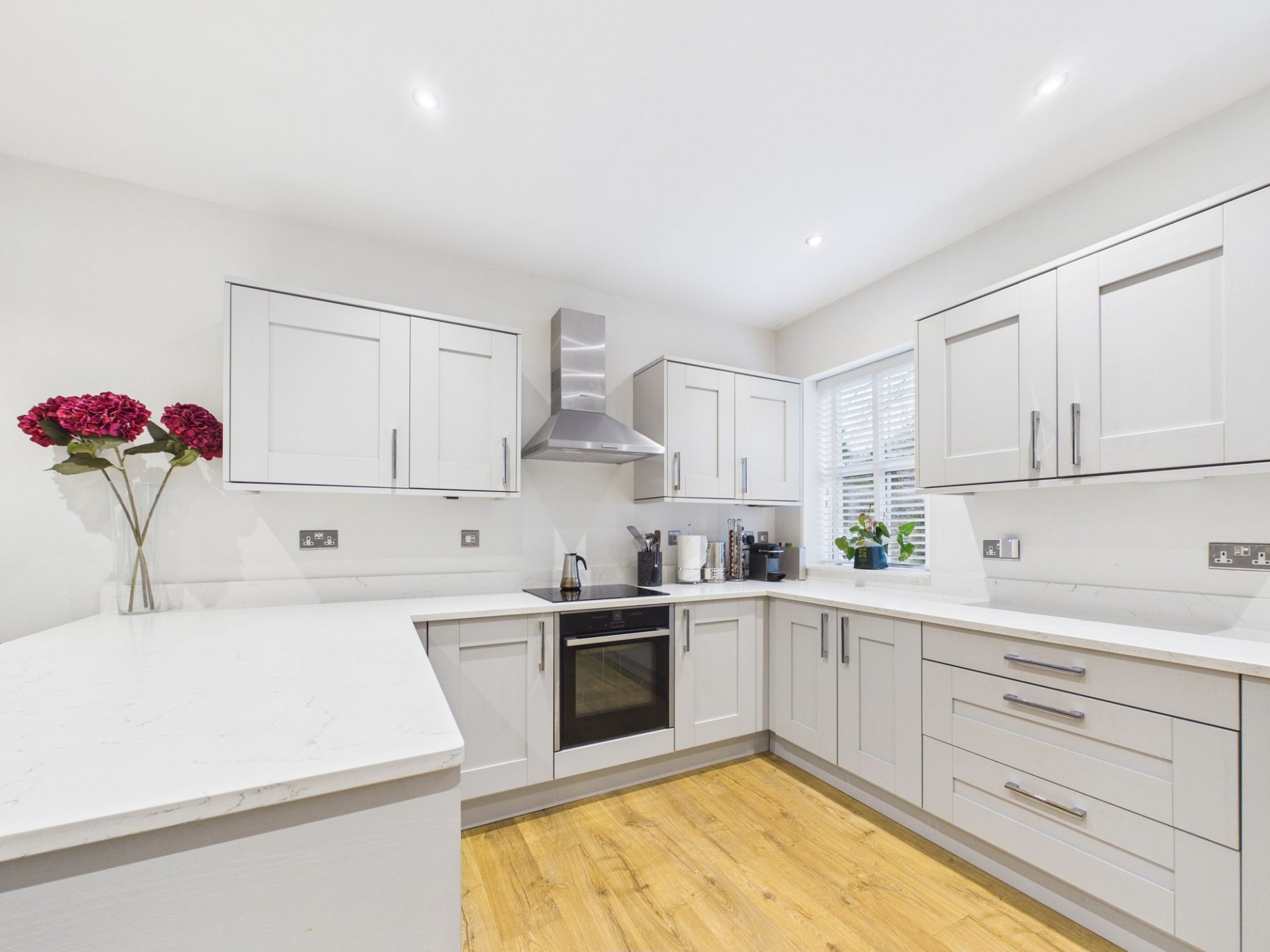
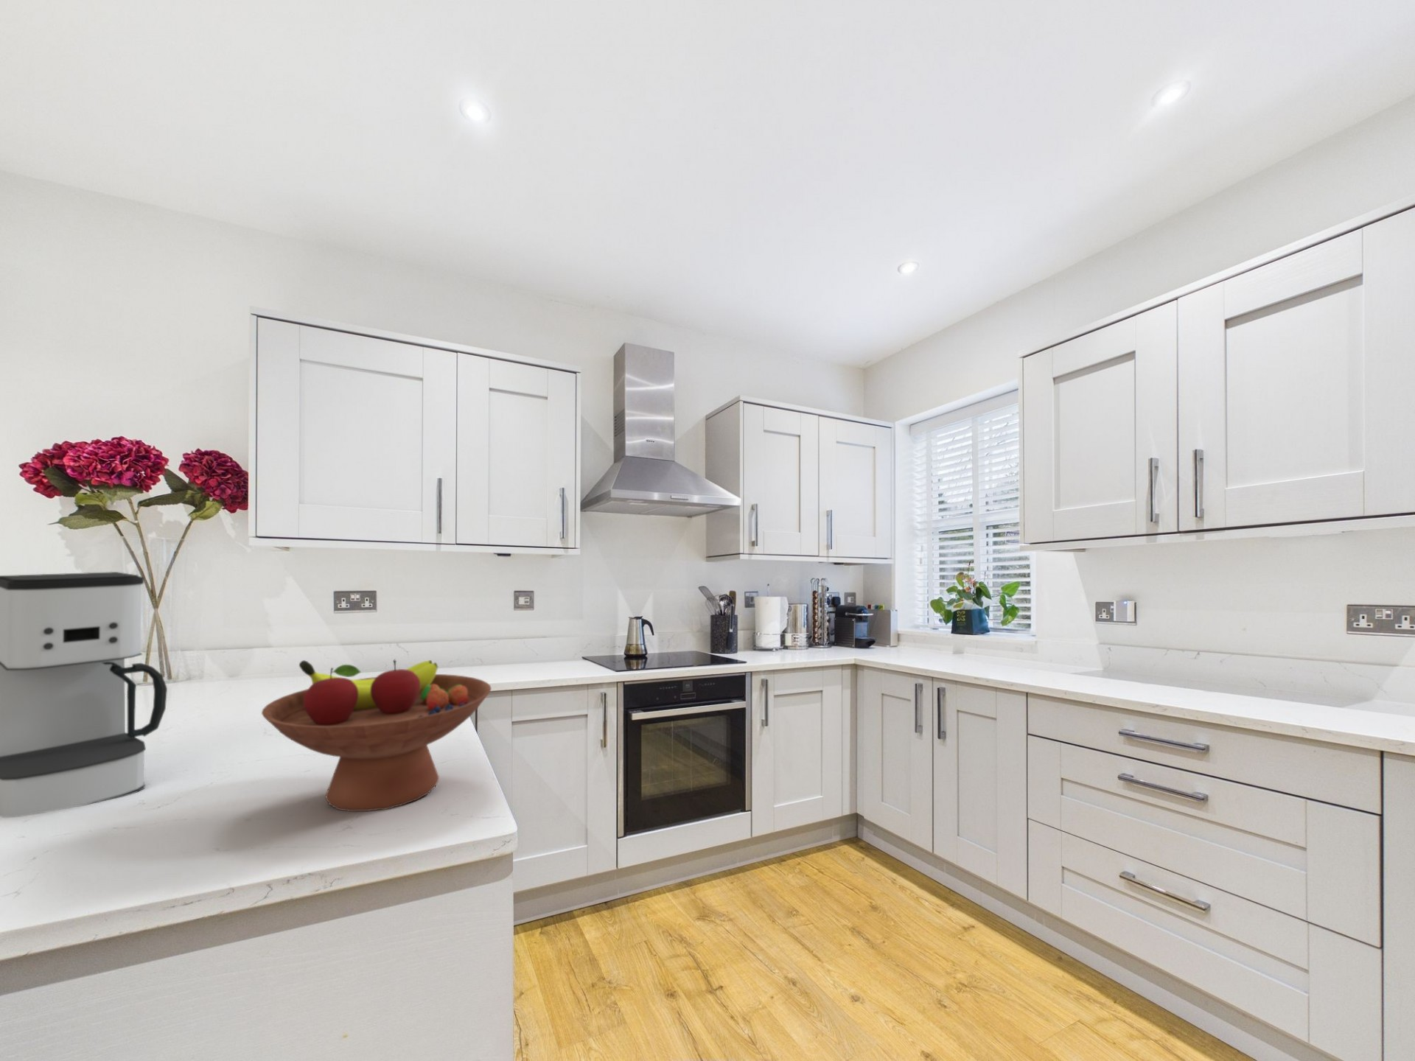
+ fruit bowl (384, 726)
+ coffee maker (84, 682)
